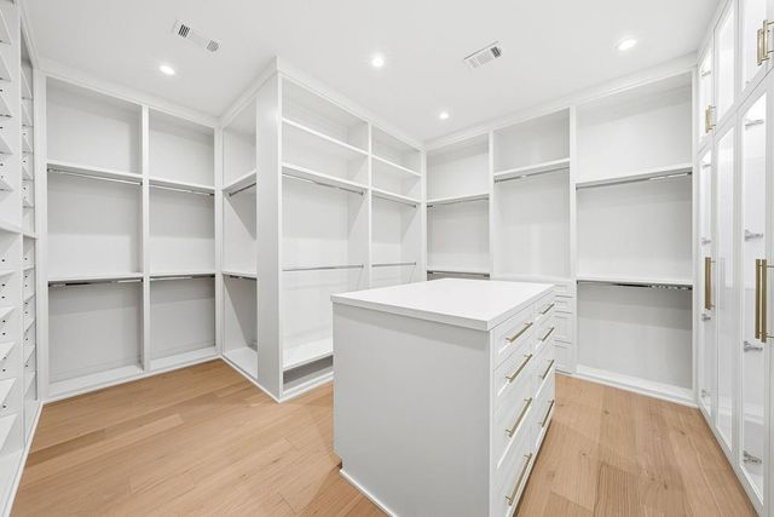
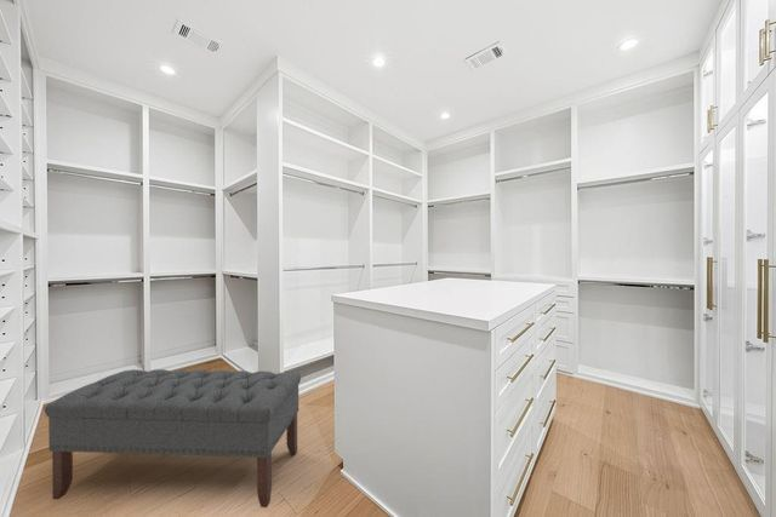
+ bench (188, 426)
